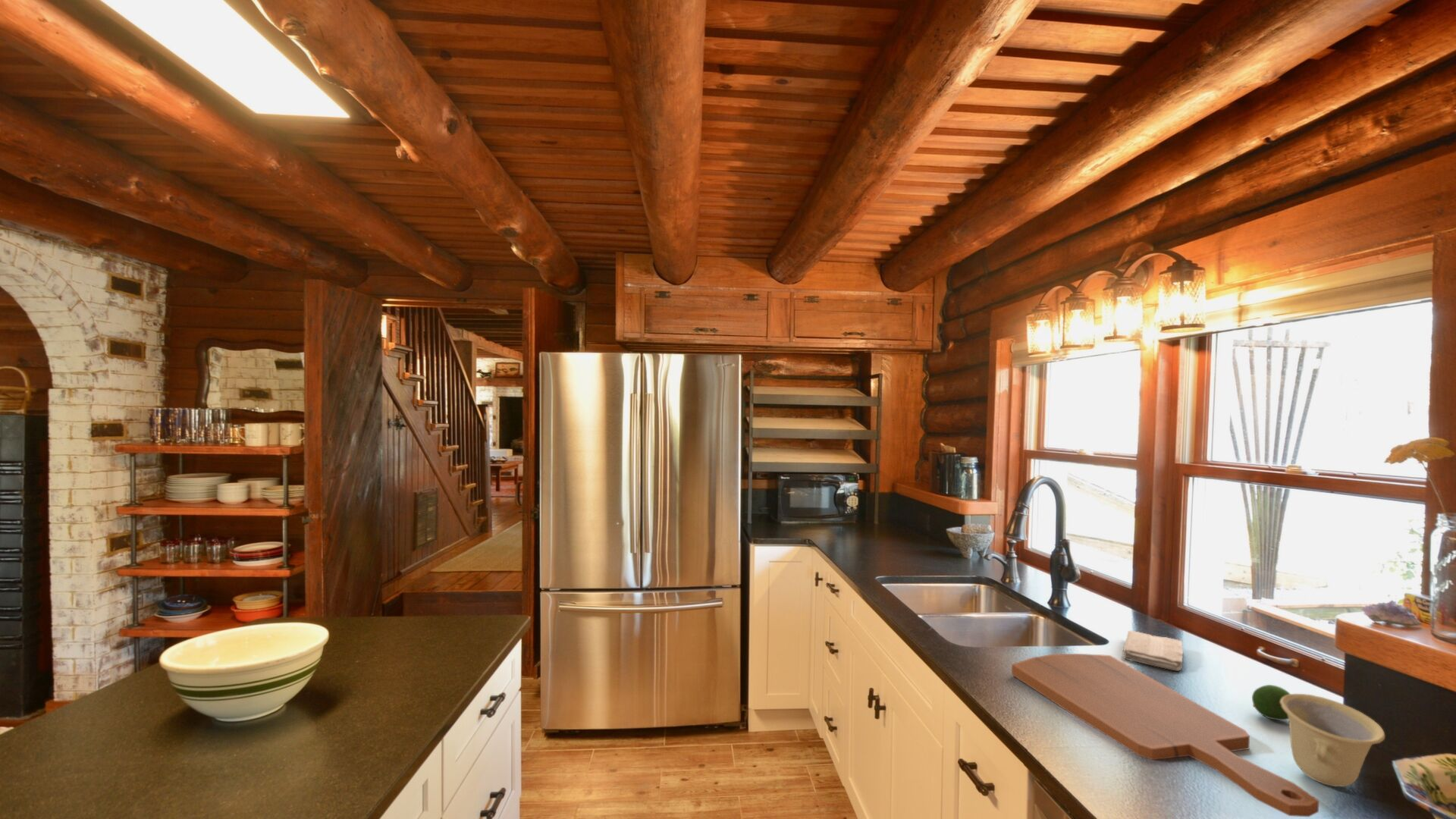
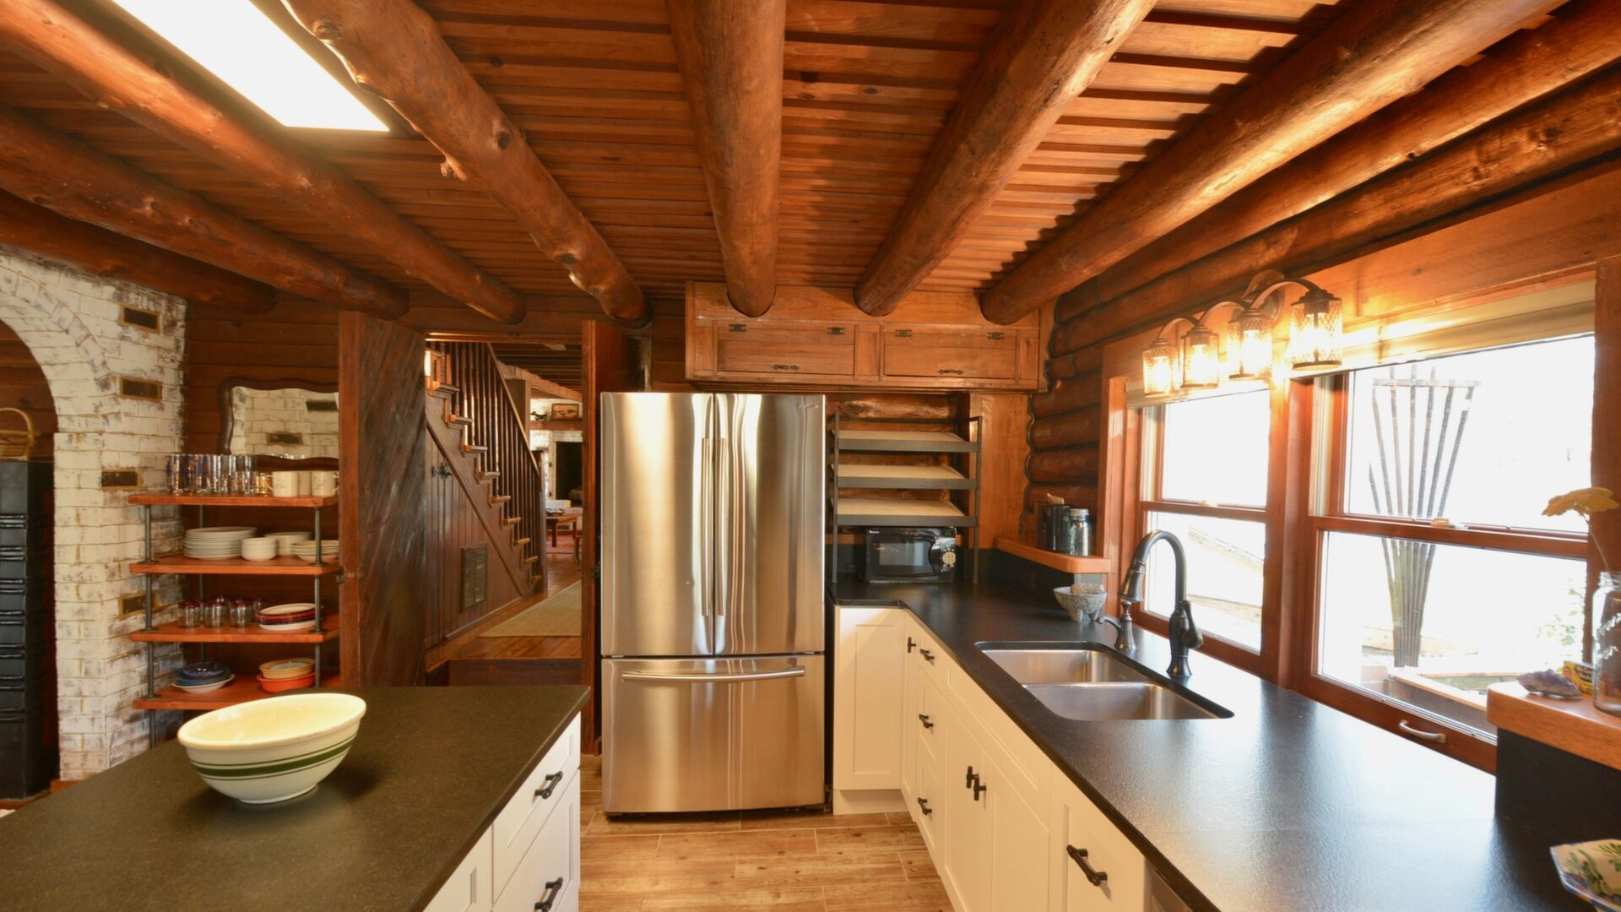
- cutting board (1132, 707)
- cup (1329, 747)
- washcloth (1153, 648)
- fruit (1274, 702)
